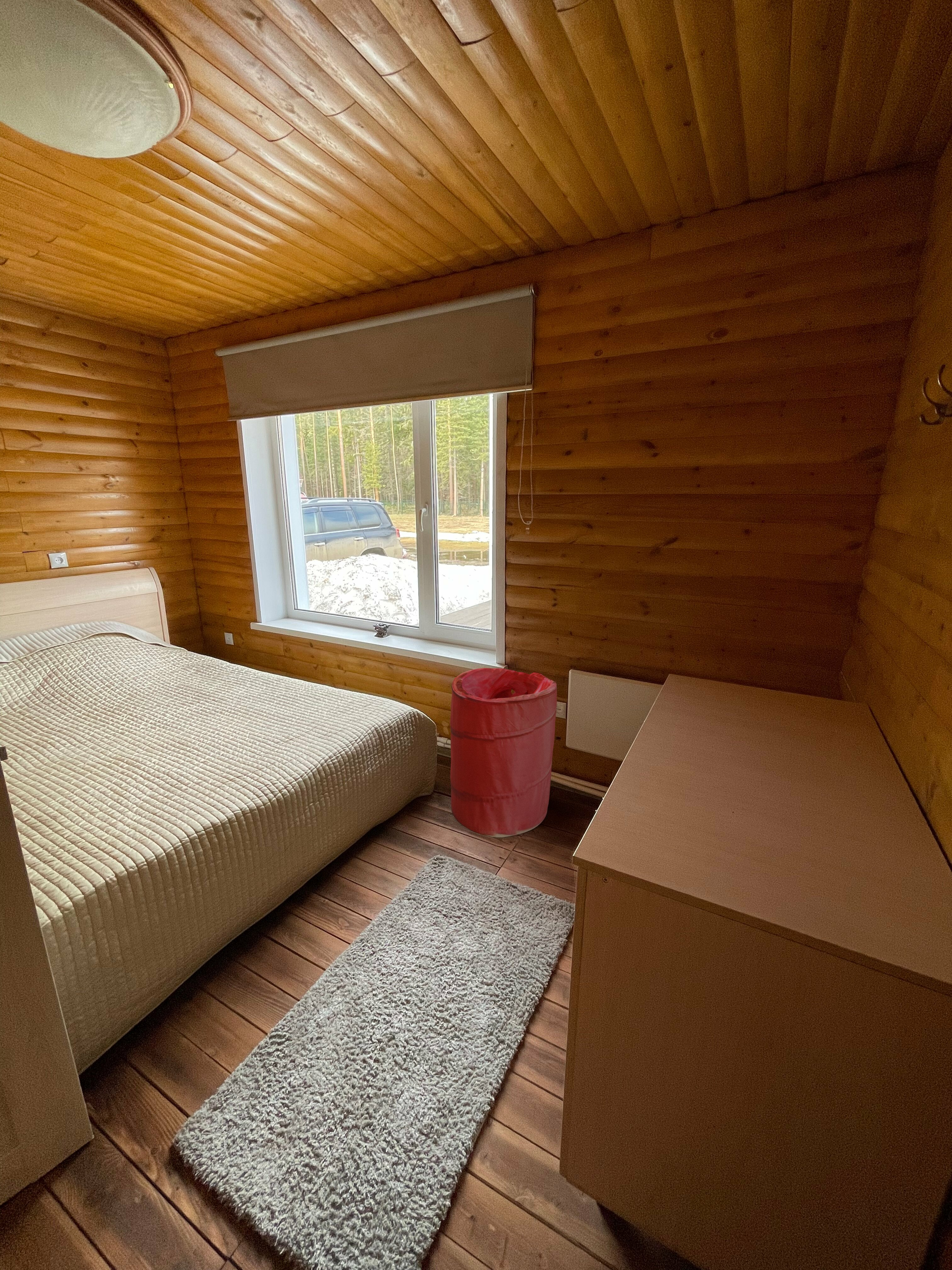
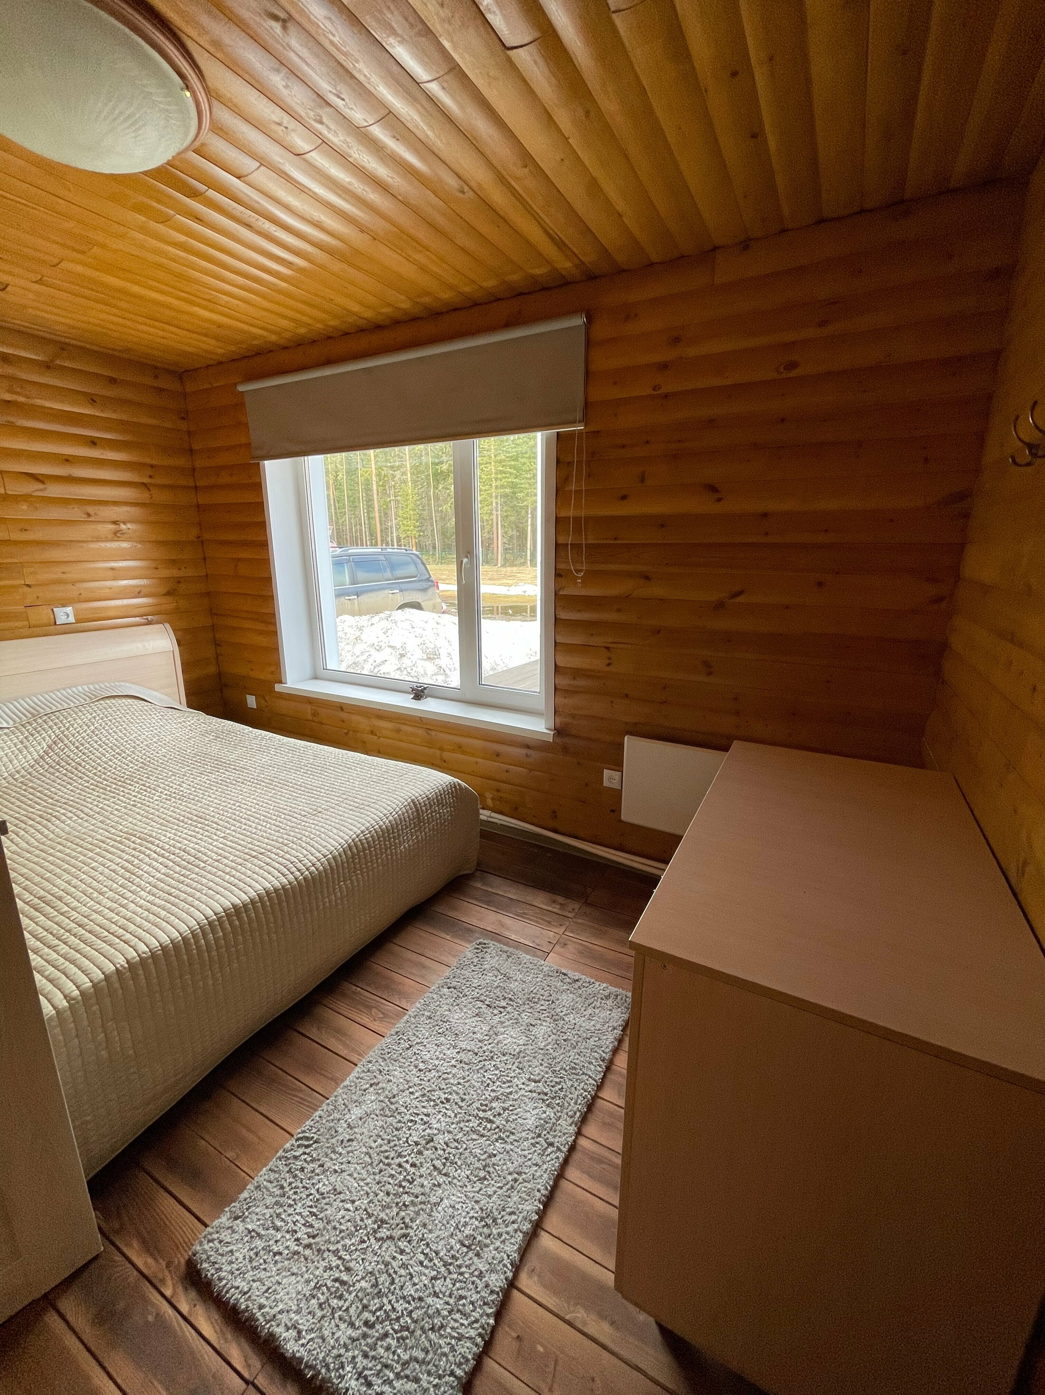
- laundry hamper (502, 743)
